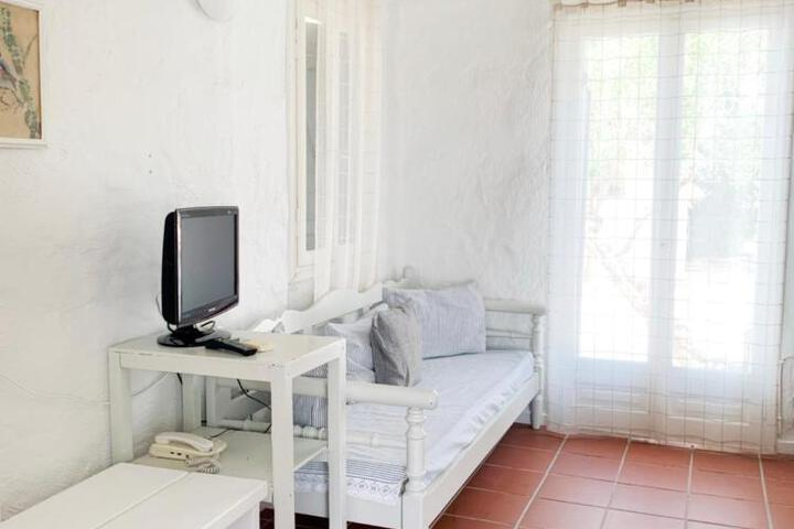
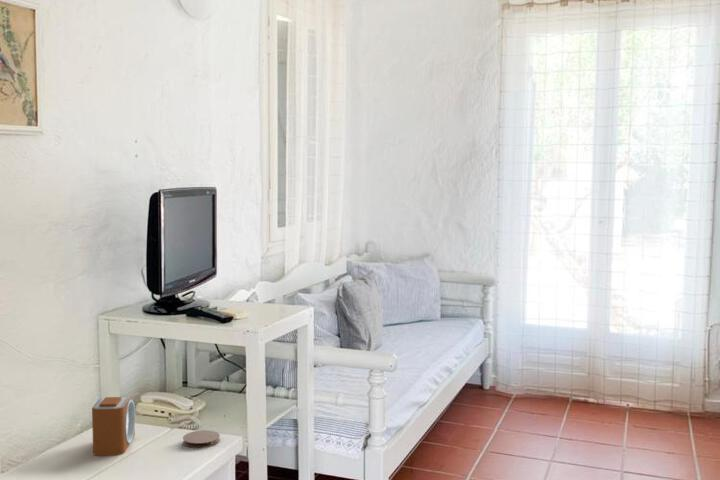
+ coaster (201, 439)
+ alarm clock (113, 421)
